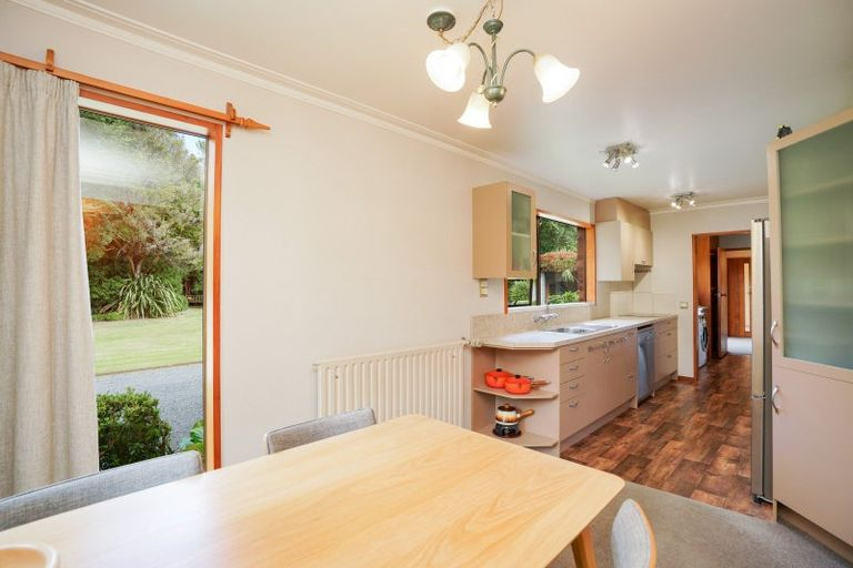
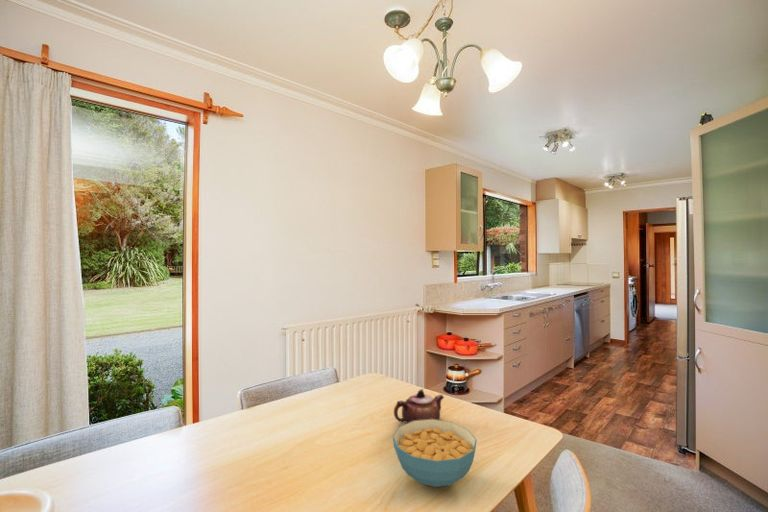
+ cereal bowl (434, 458)
+ teapot (419, 405)
